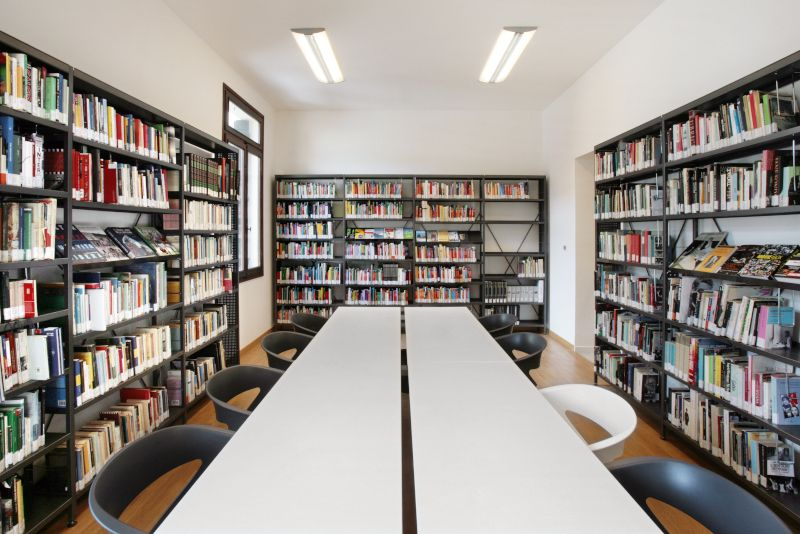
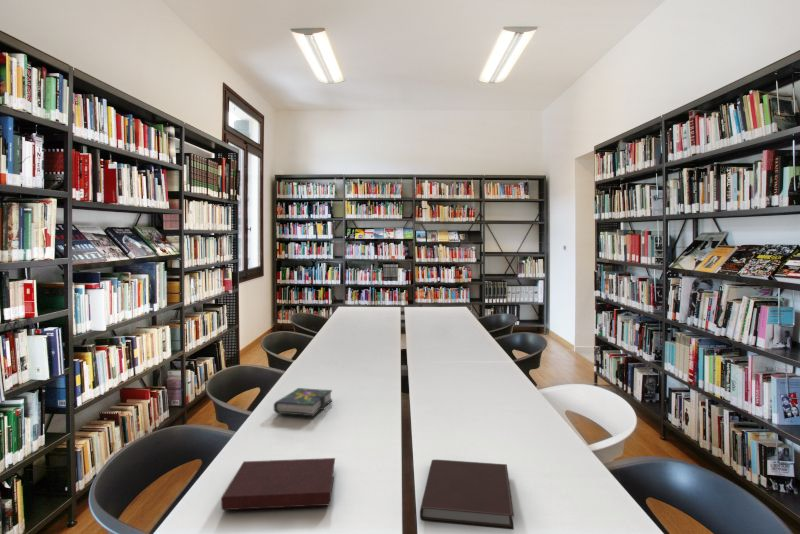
+ notebook (283, 481)
+ book (304, 400)
+ notebook (467, 489)
